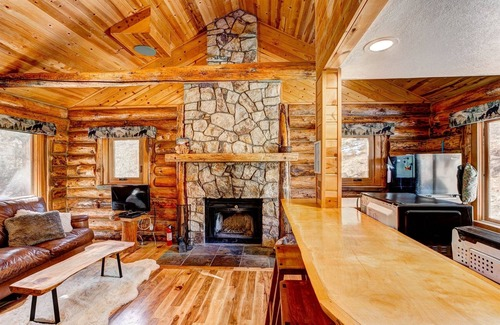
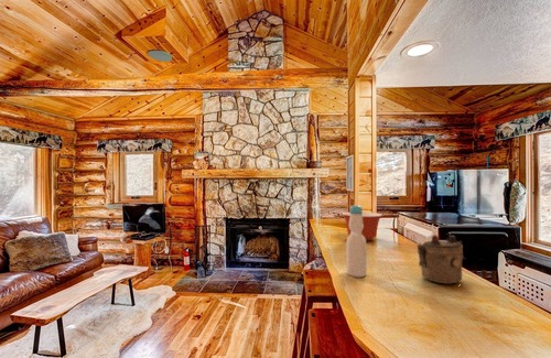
+ bottle (356, 239)
+ mixing bowl (364, 226)
+ teapot (440, 257)
